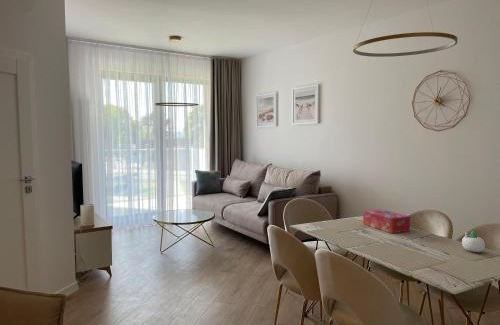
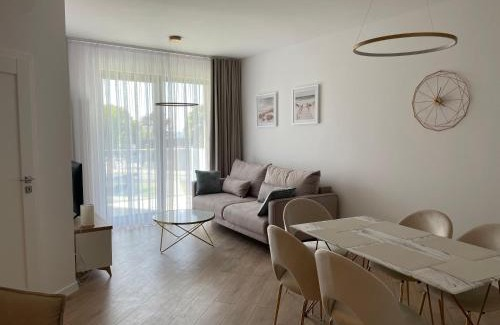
- succulent planter (472, 240)
- tissue box (385, 220)
